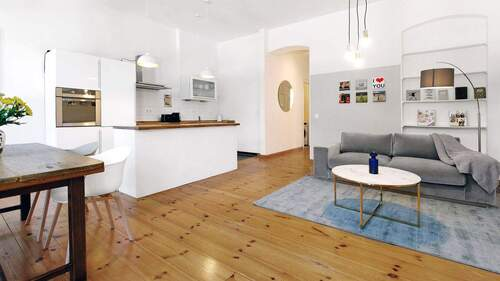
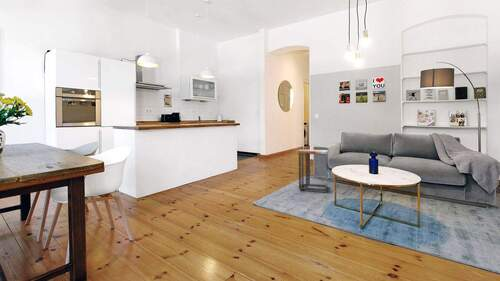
+ side table (309, 169)
